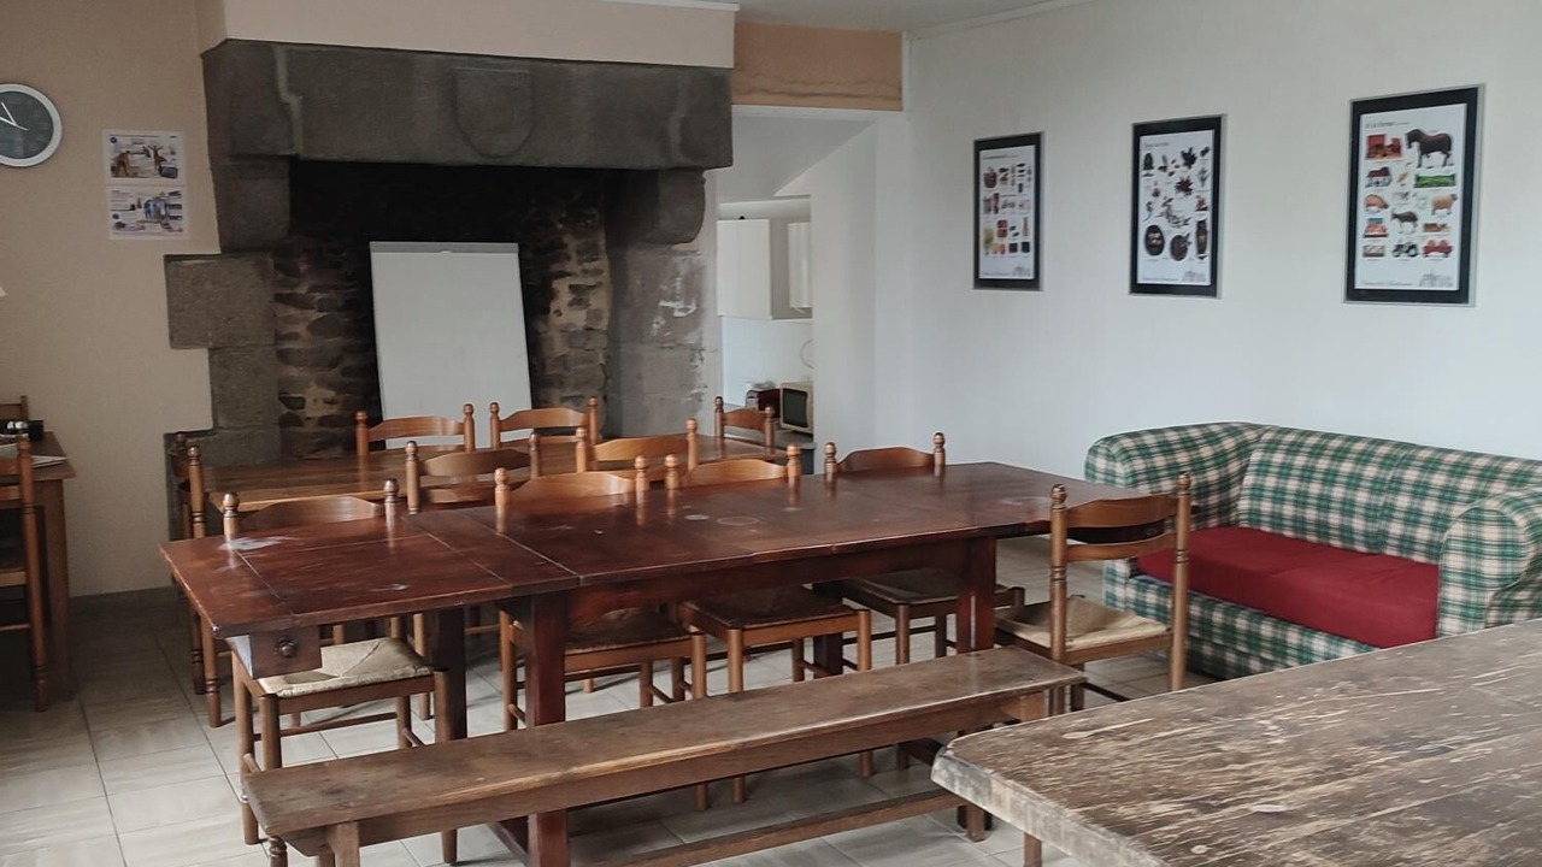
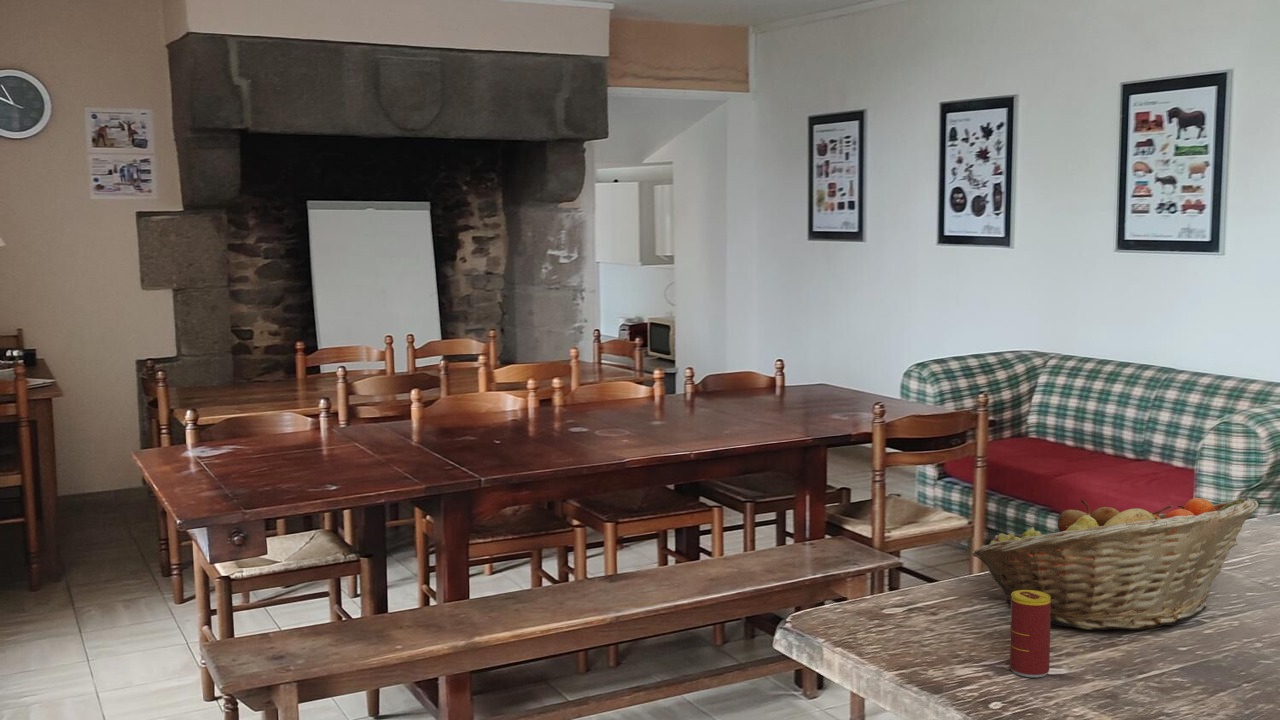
+ fruit basket (1114, 549)
+ beverage can (1030, 633)
